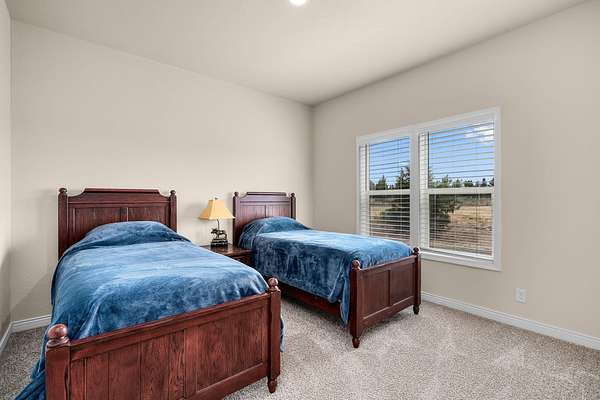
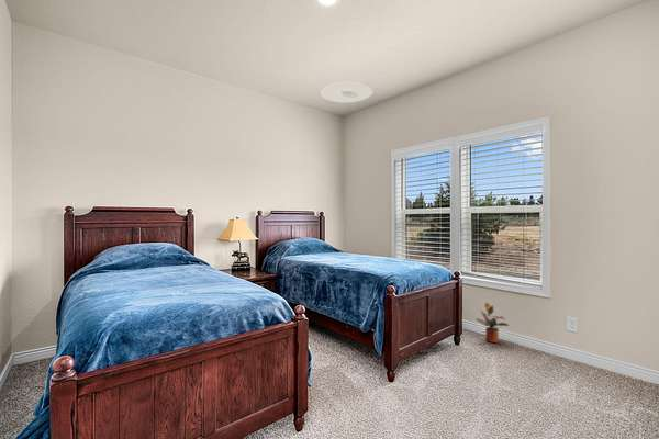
+ potted plant (491, 323)
+ ceiling light (346, 90)
